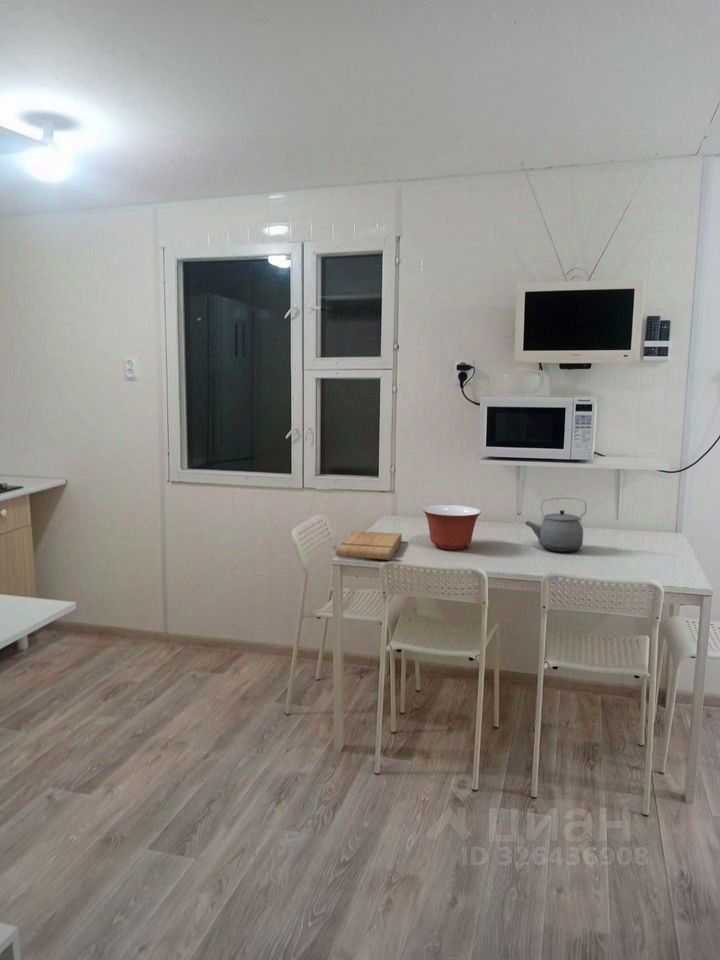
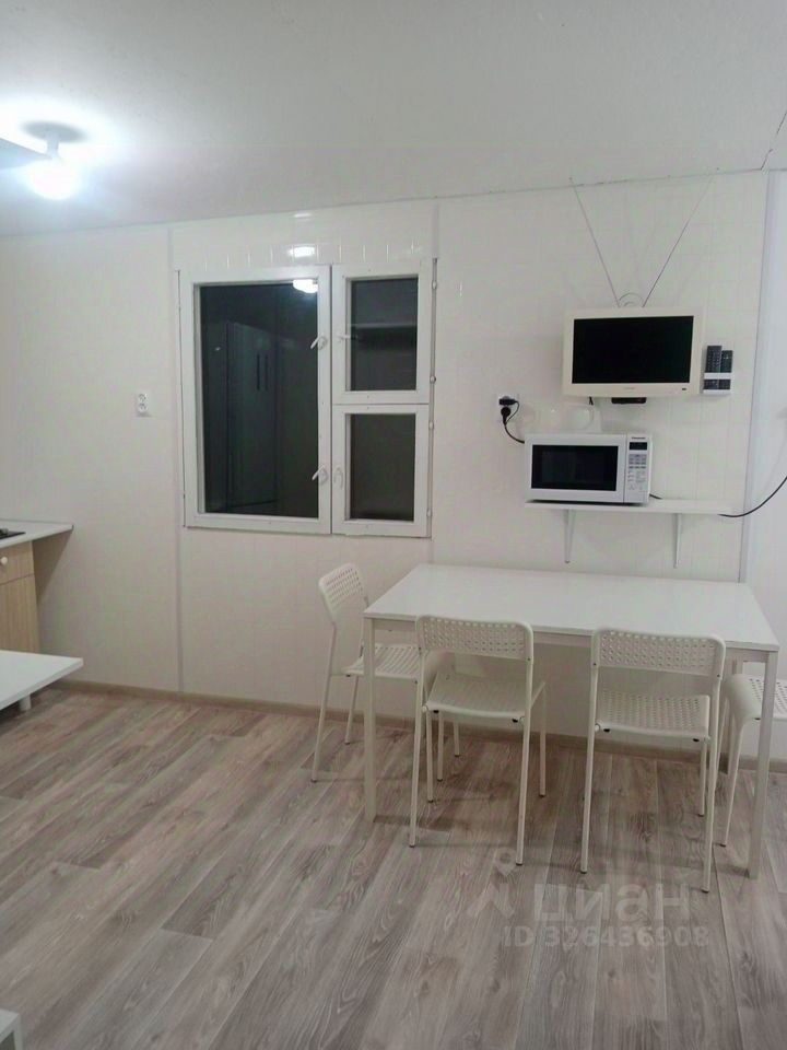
- cutting board (370, 544)
- tea kettle (554, 523)
- mixing bowl (451, 528)
